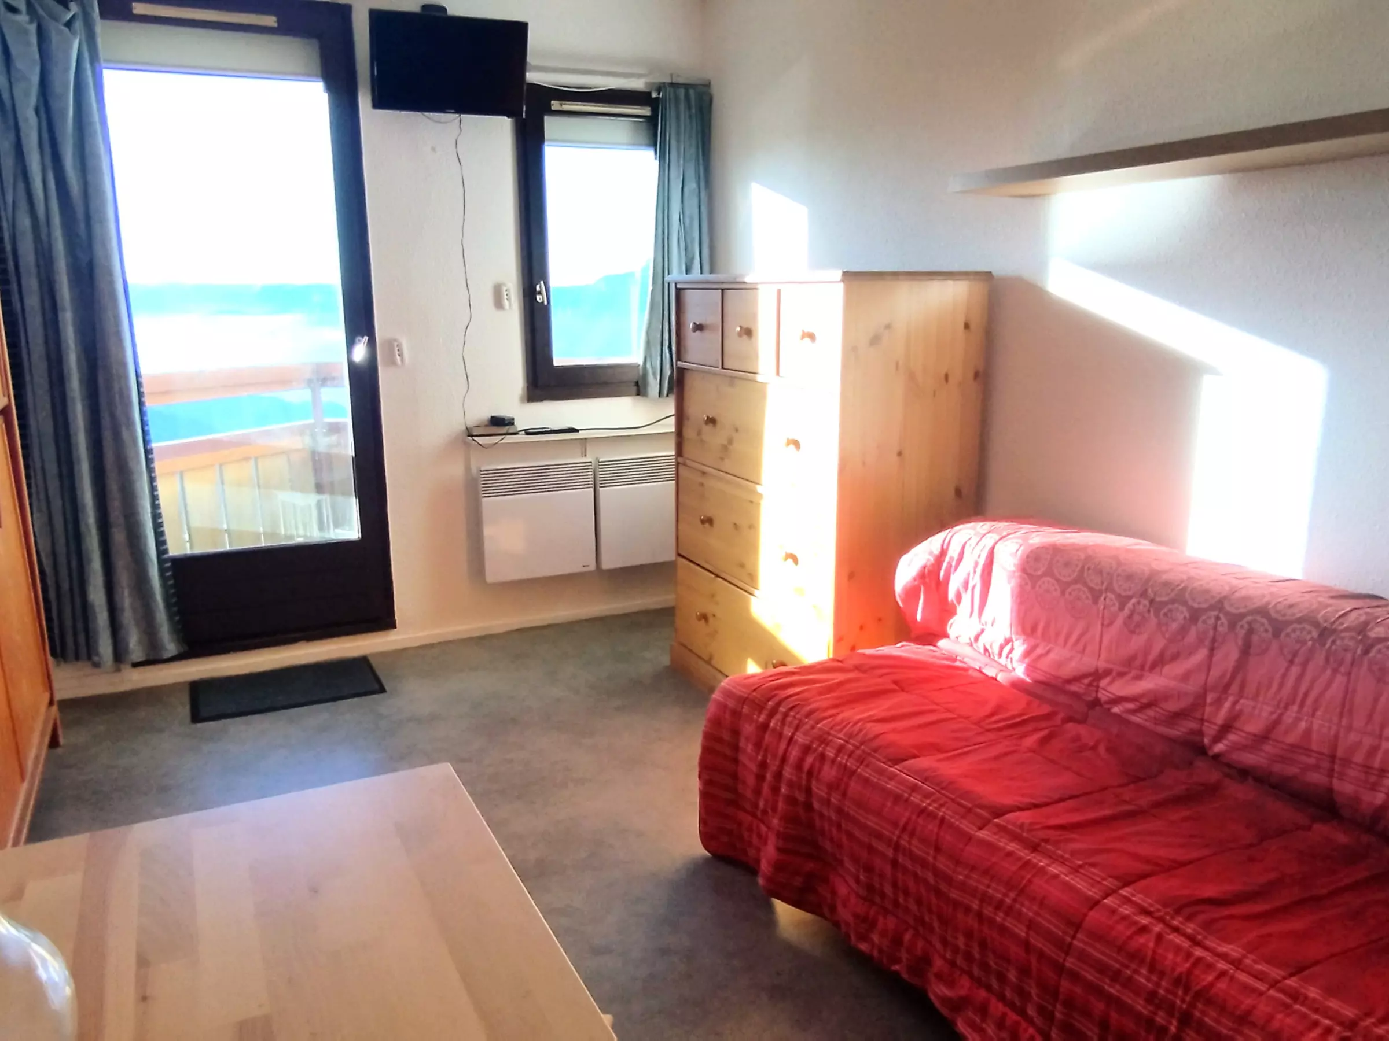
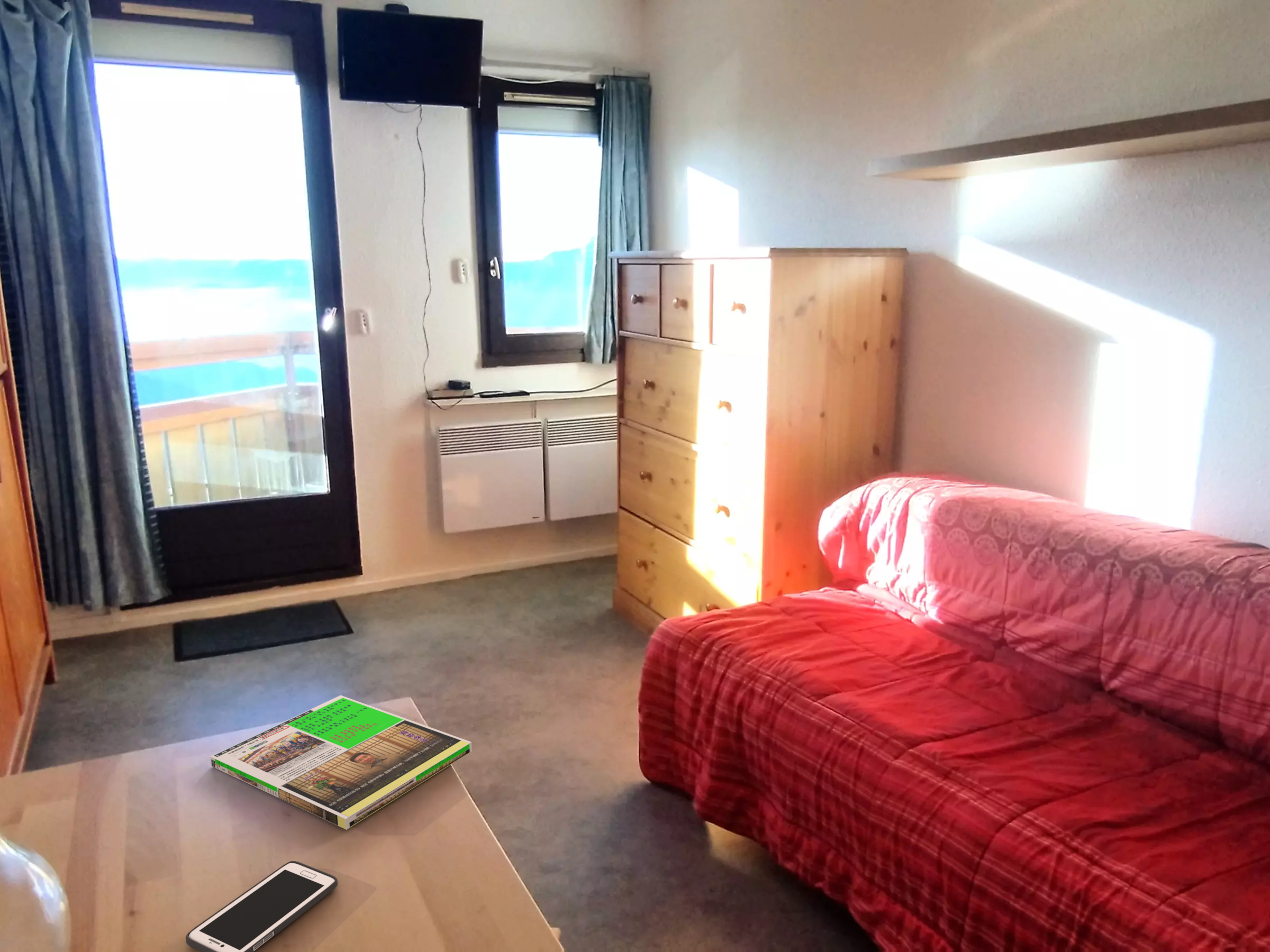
+ cell phone (265, 910)
+ magazine (343, 754)
